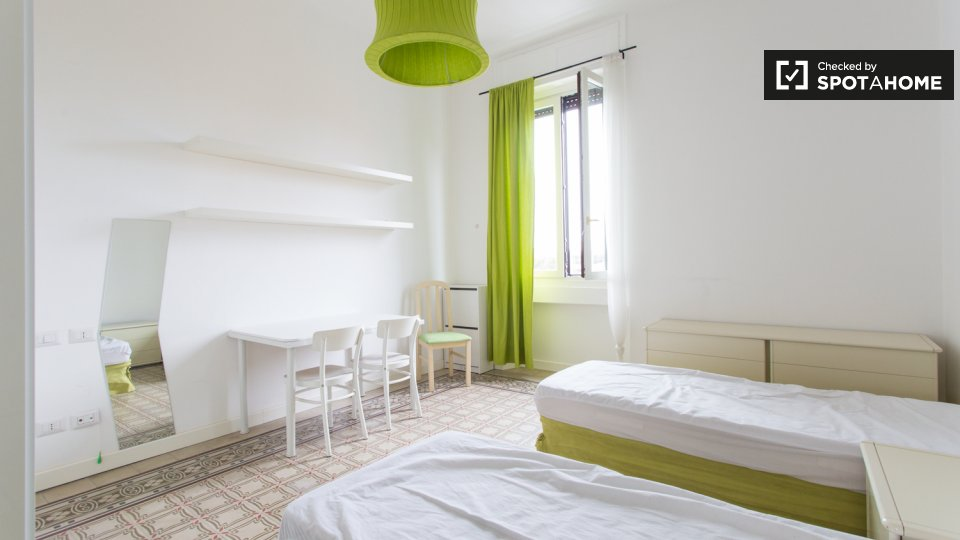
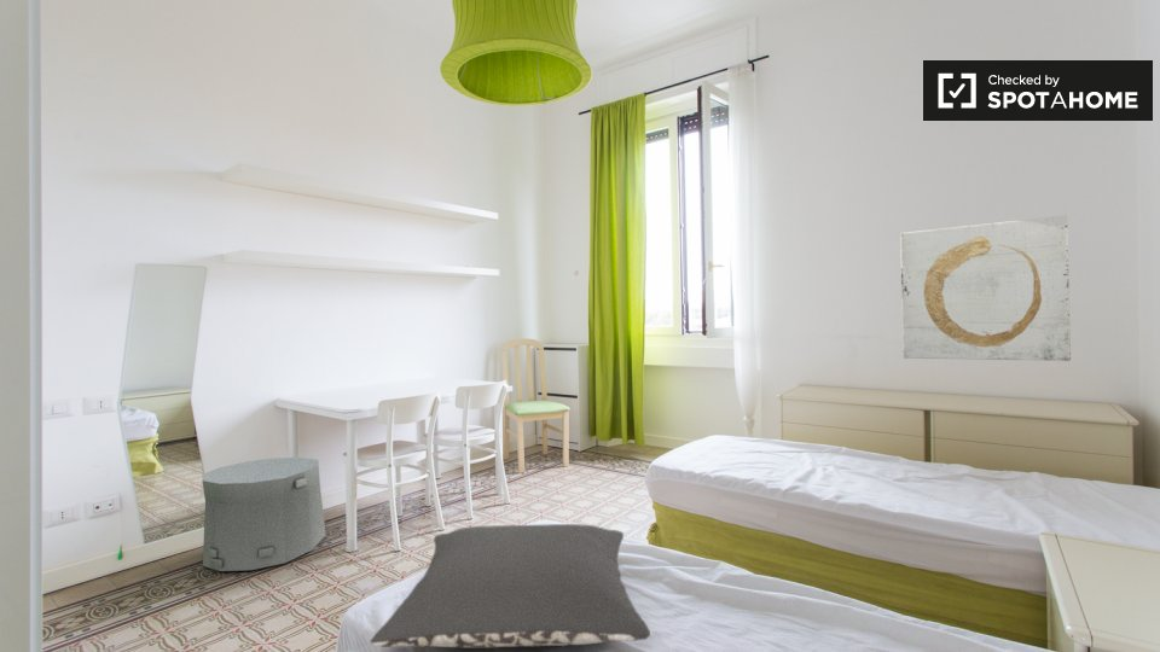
+ trash can (265, 508)
+ pillow (522, 577)
+ wall art (979, 292)
